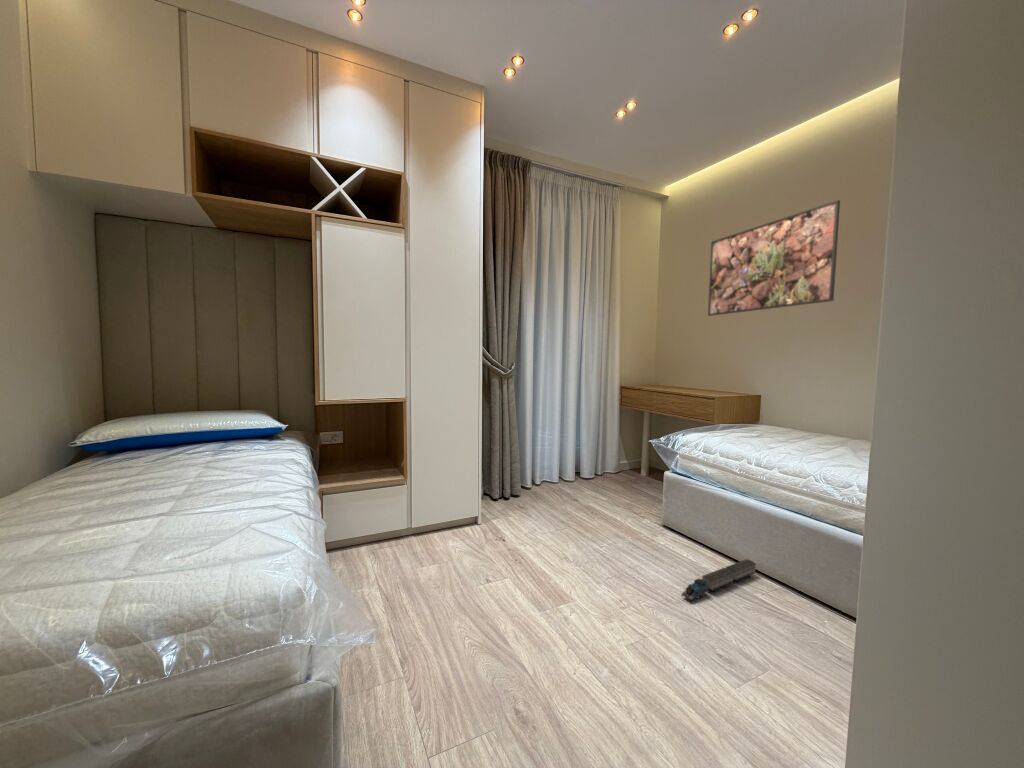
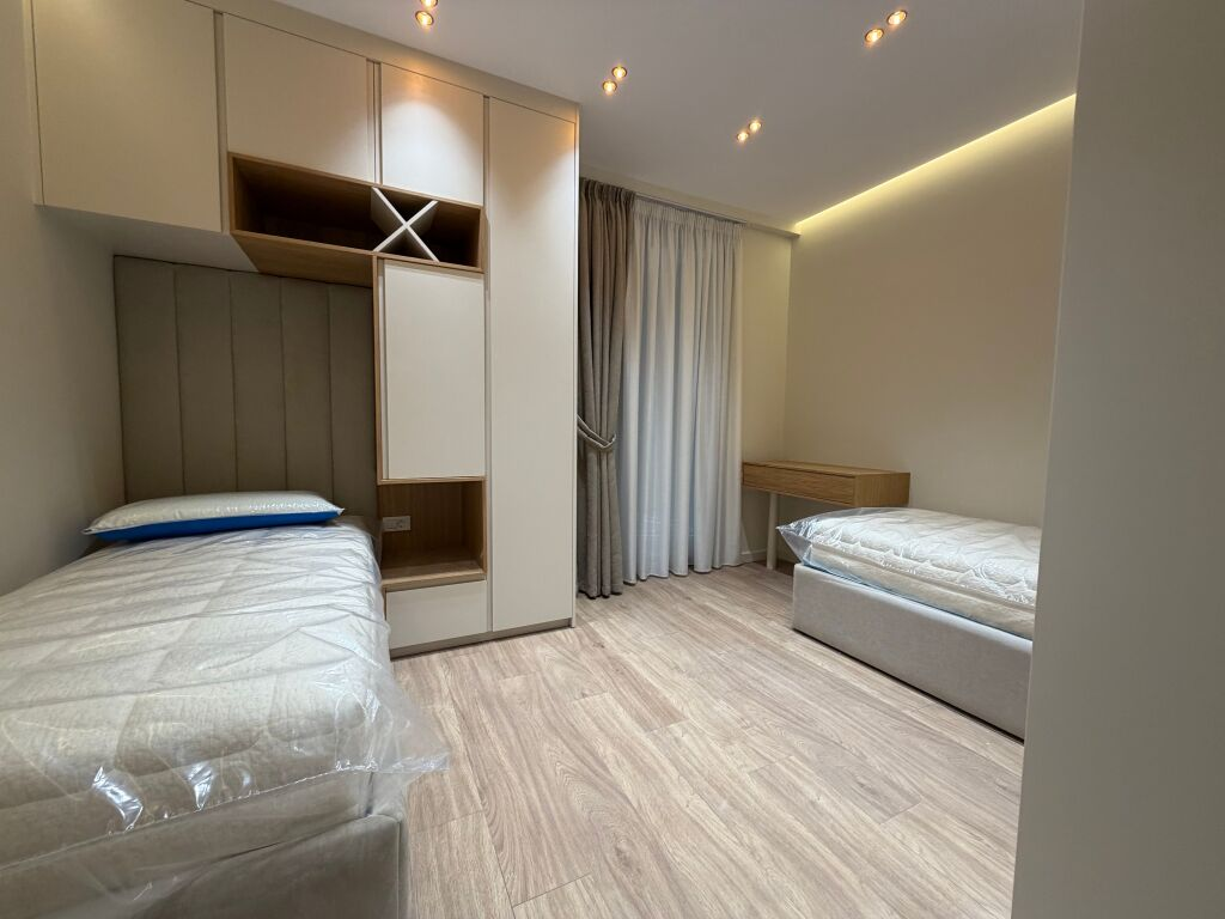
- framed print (763, 267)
- toy train (720, 579)
